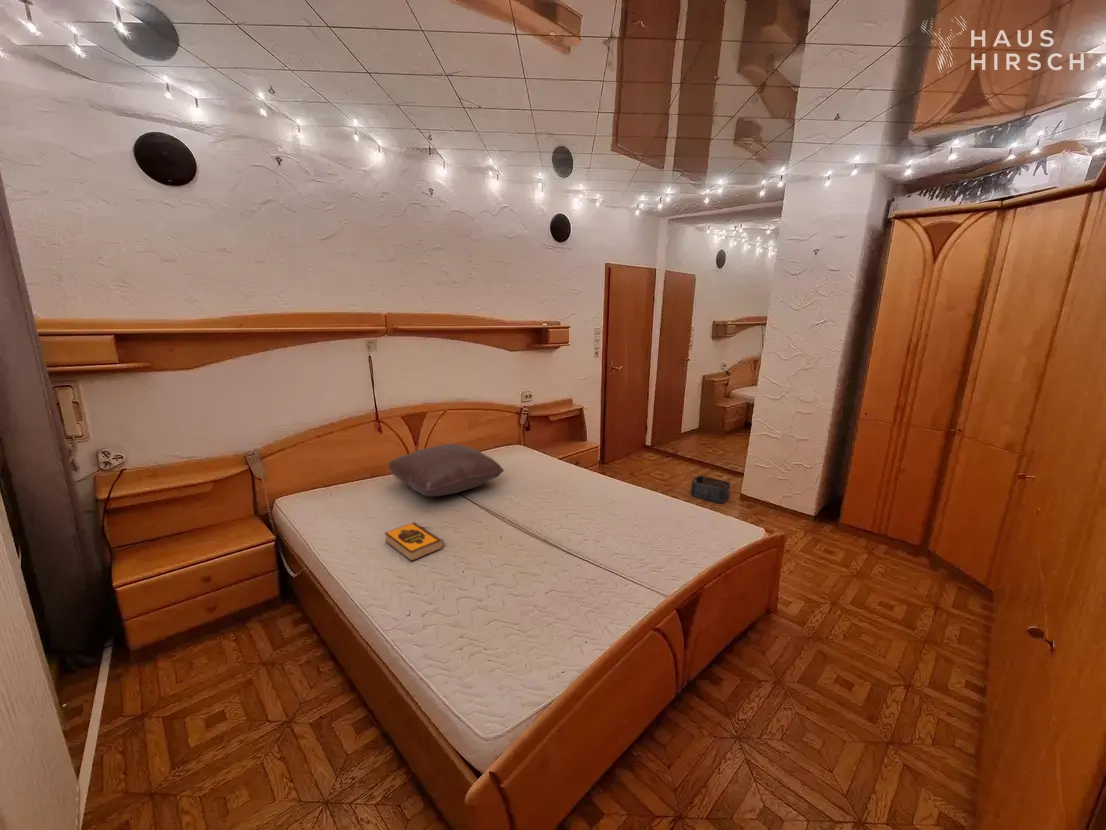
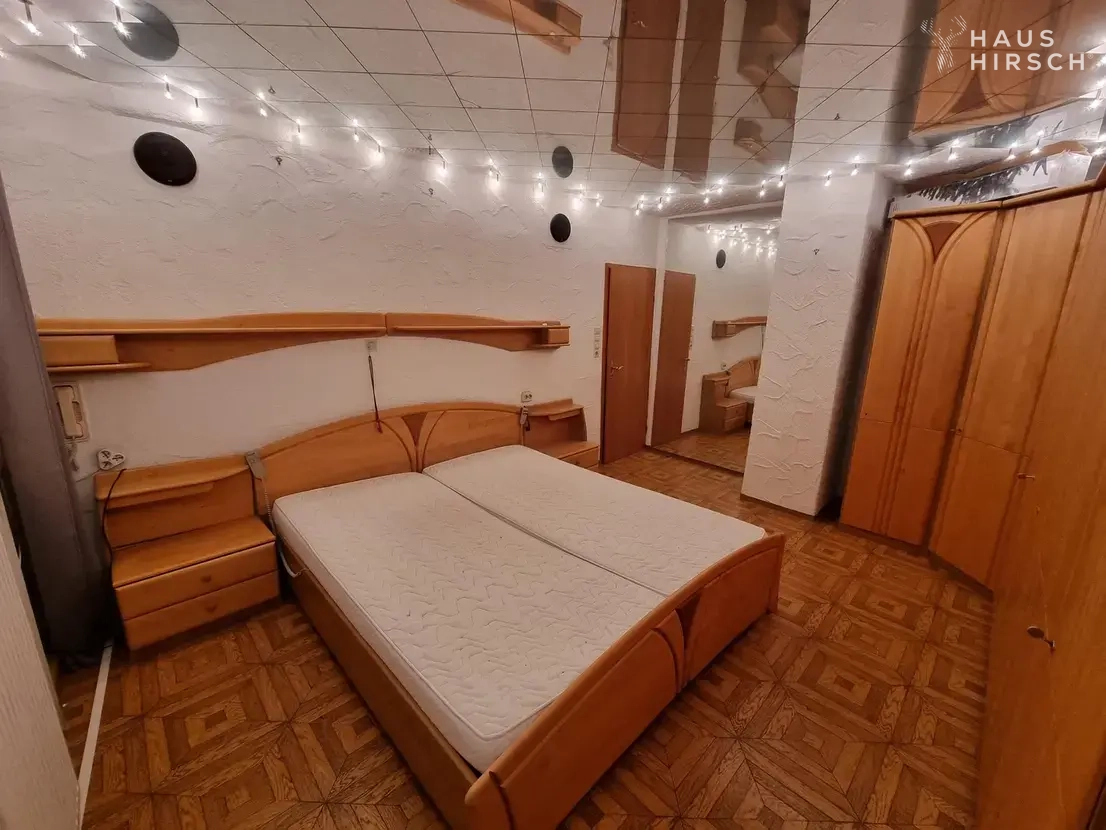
- pillow (445, 468)
- storage bin (710, 488)
- hardback book (414, 540)
